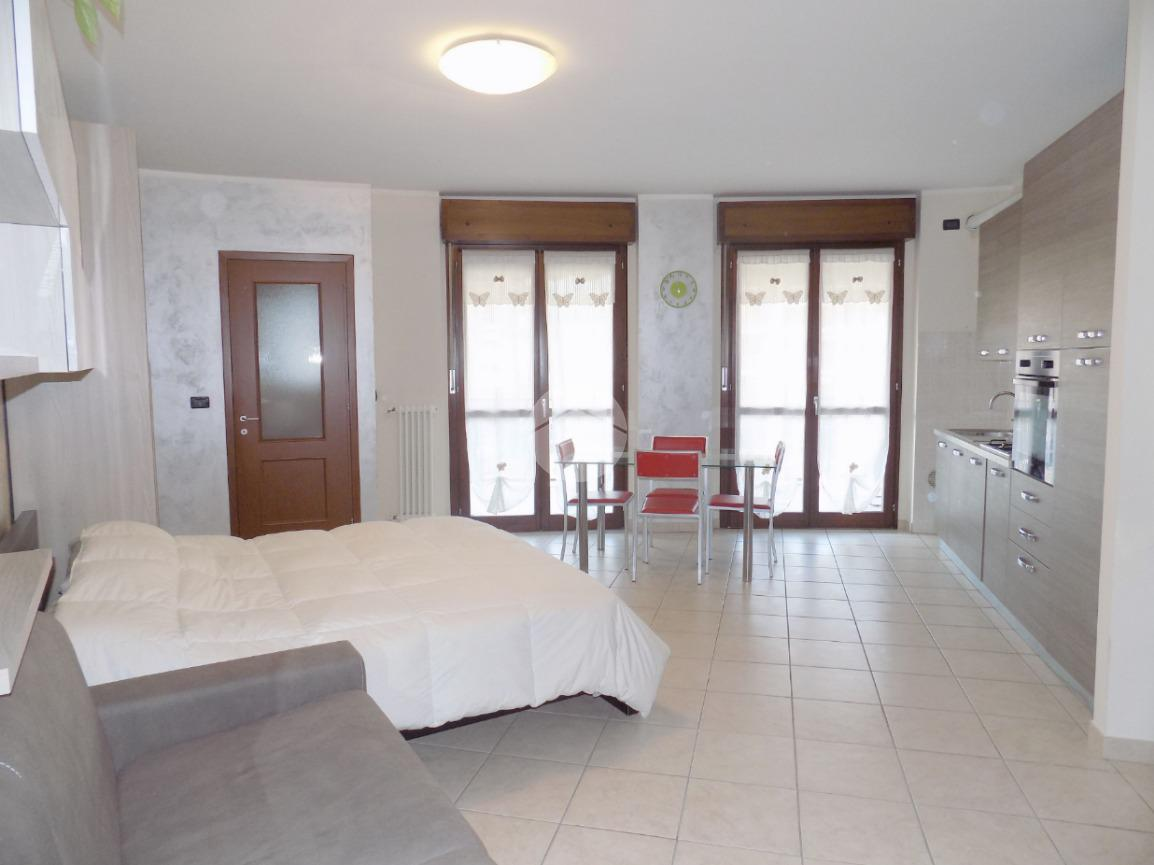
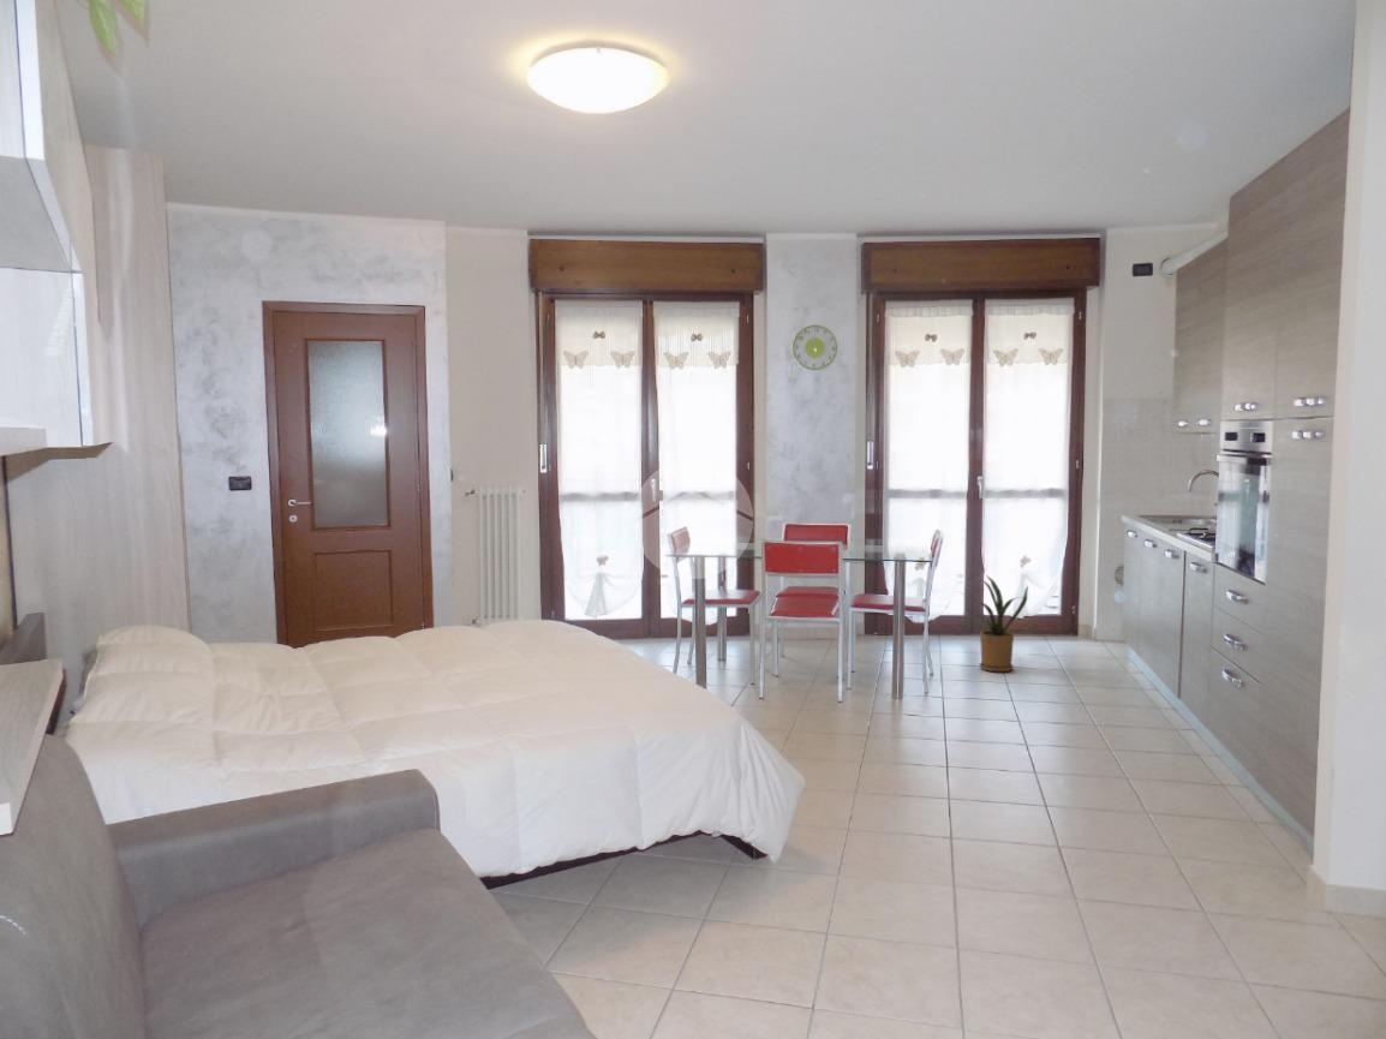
+ house plant (992, 623)
